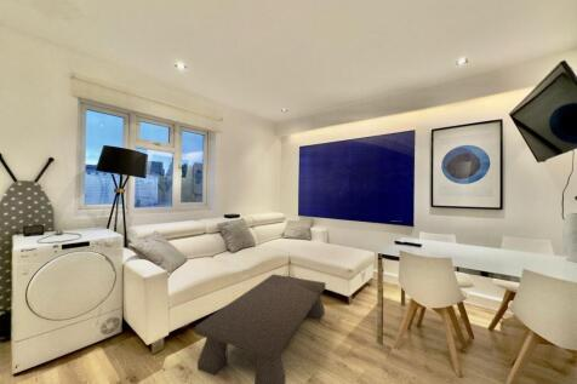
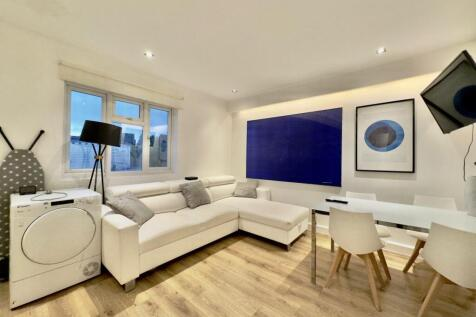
- coffee table (273, 317)
